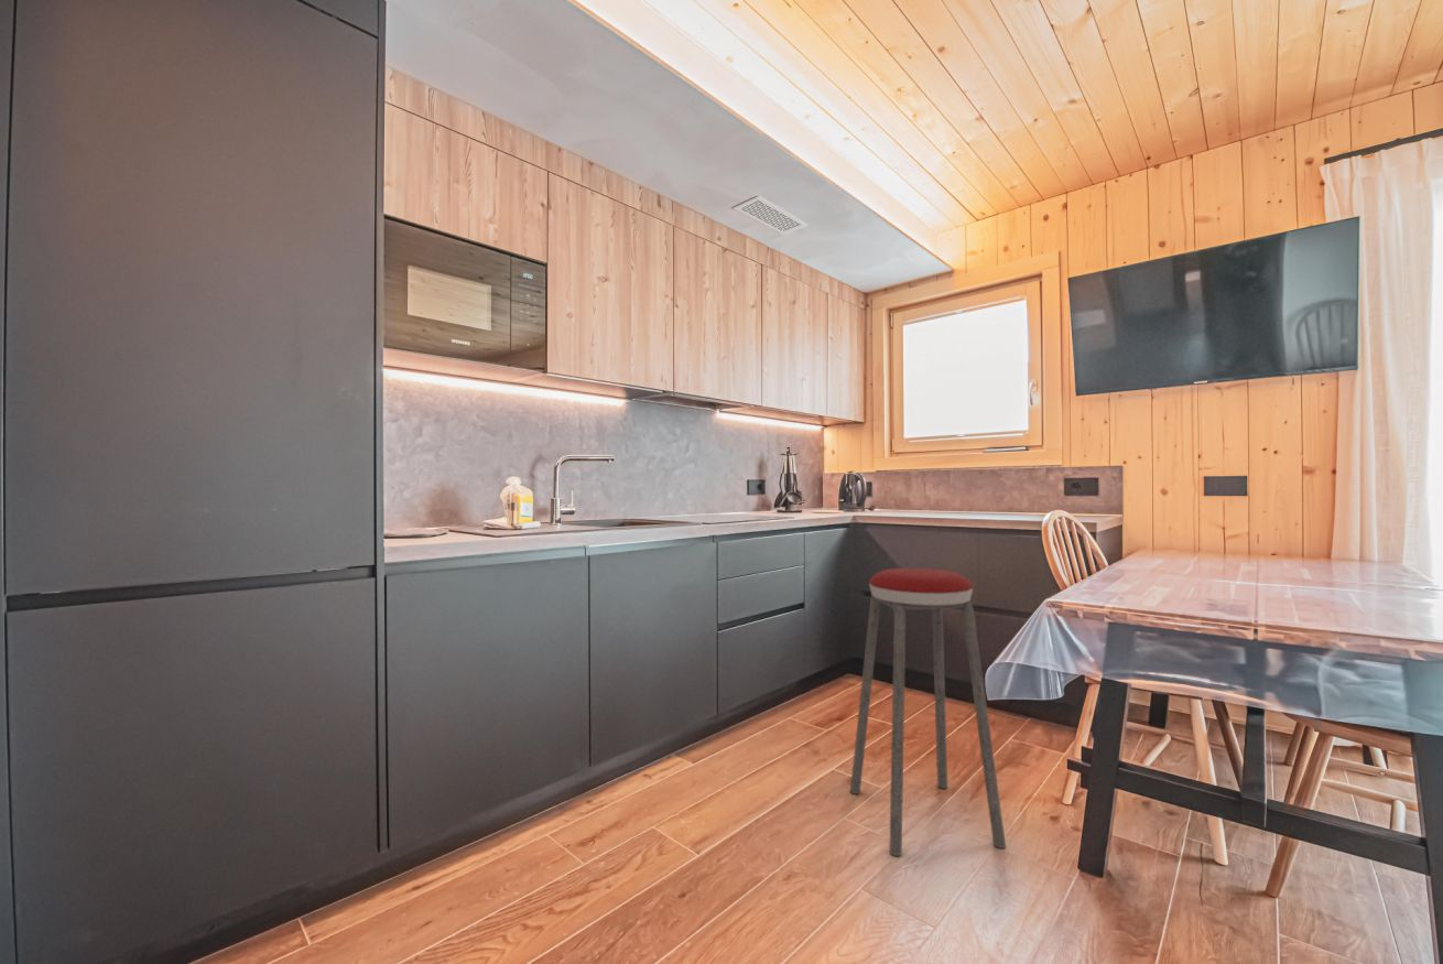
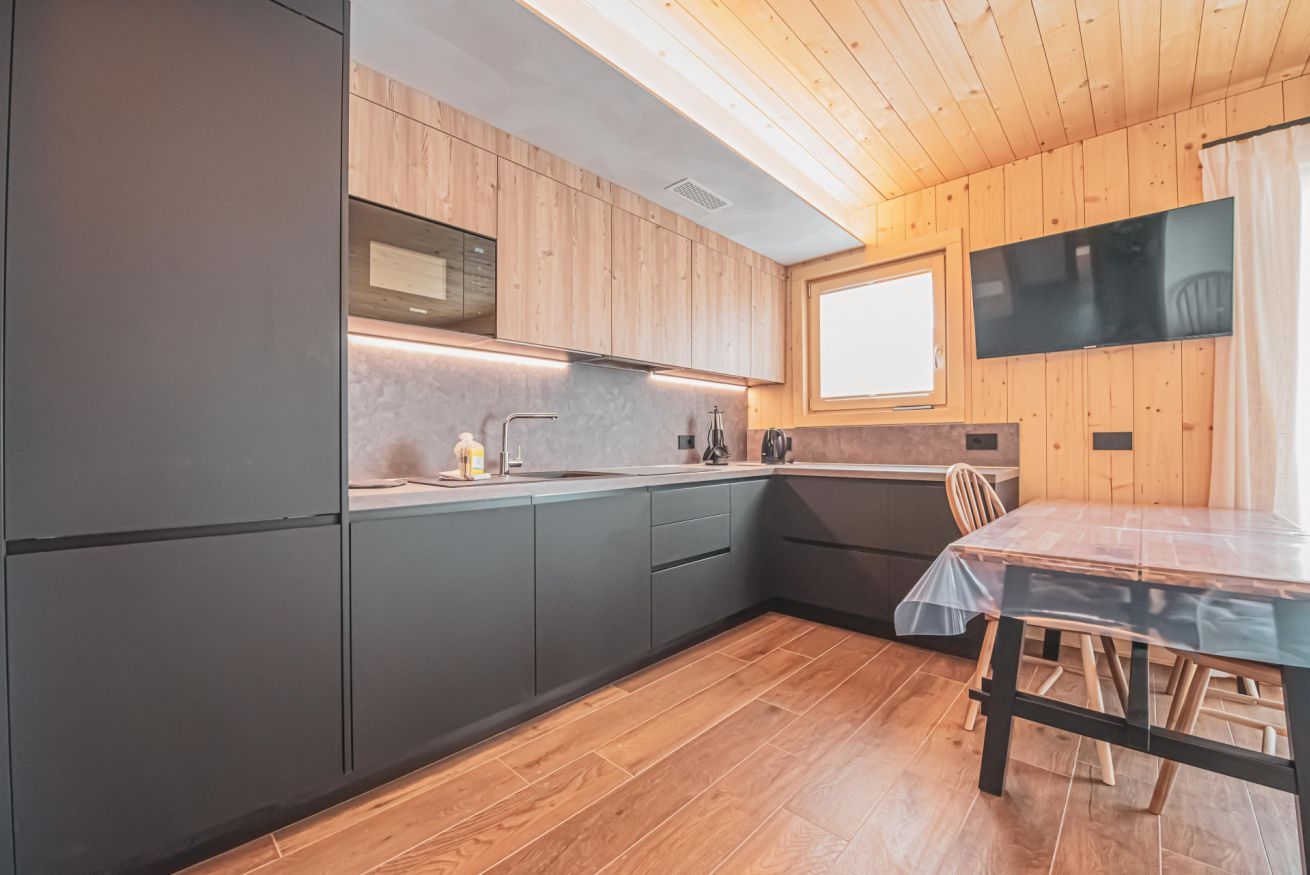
- music stool (934, 689)
